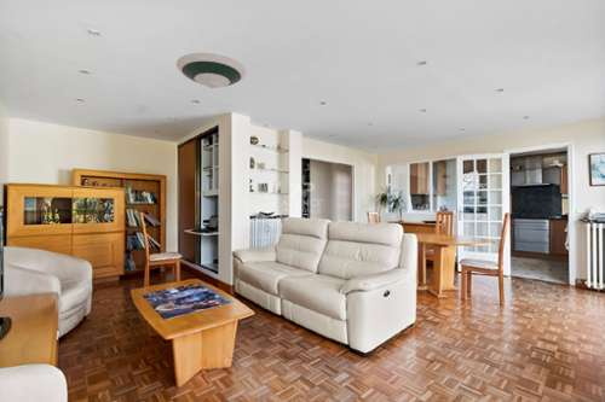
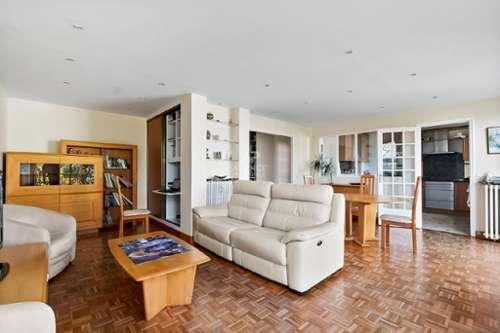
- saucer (212, 77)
